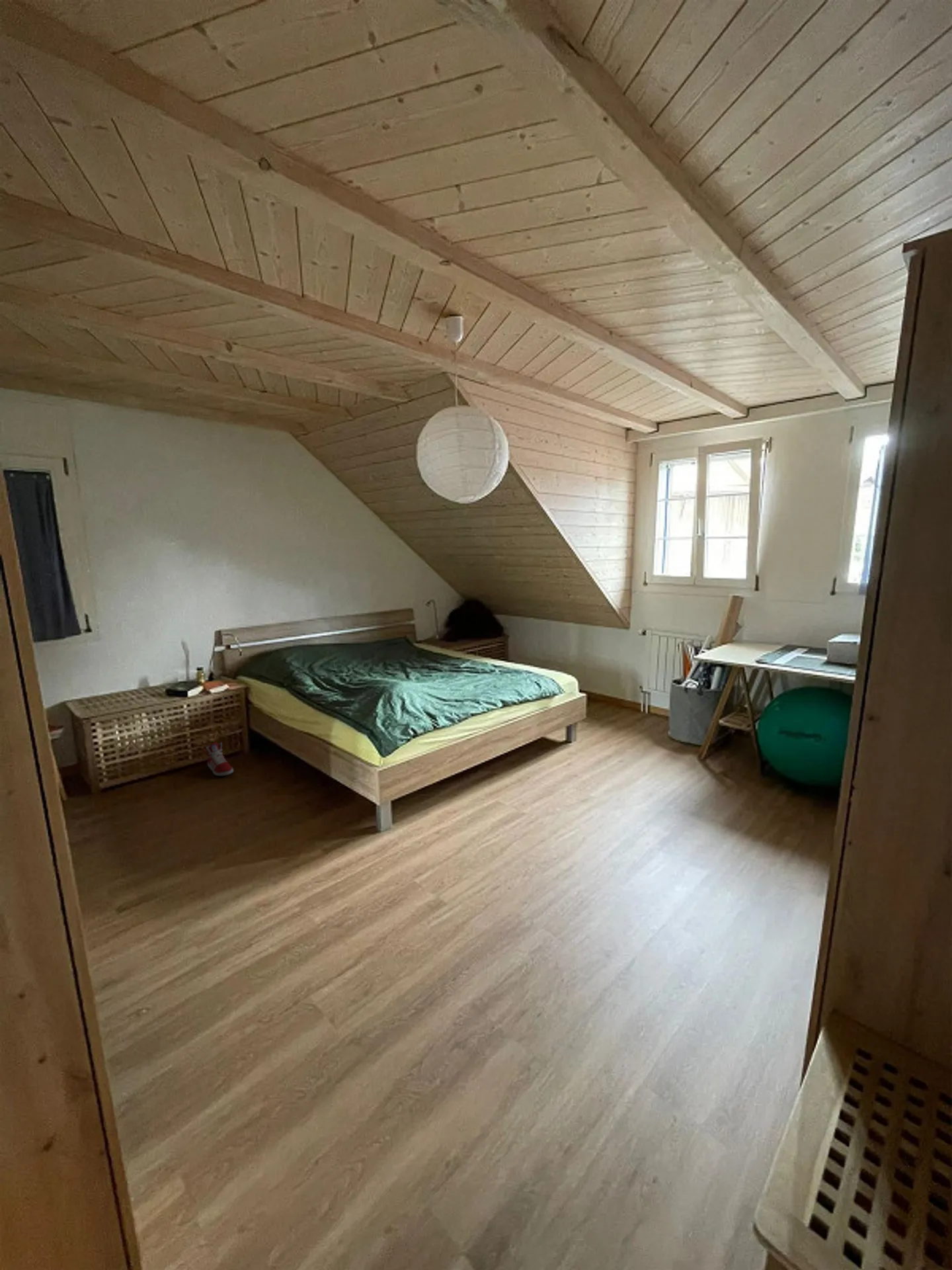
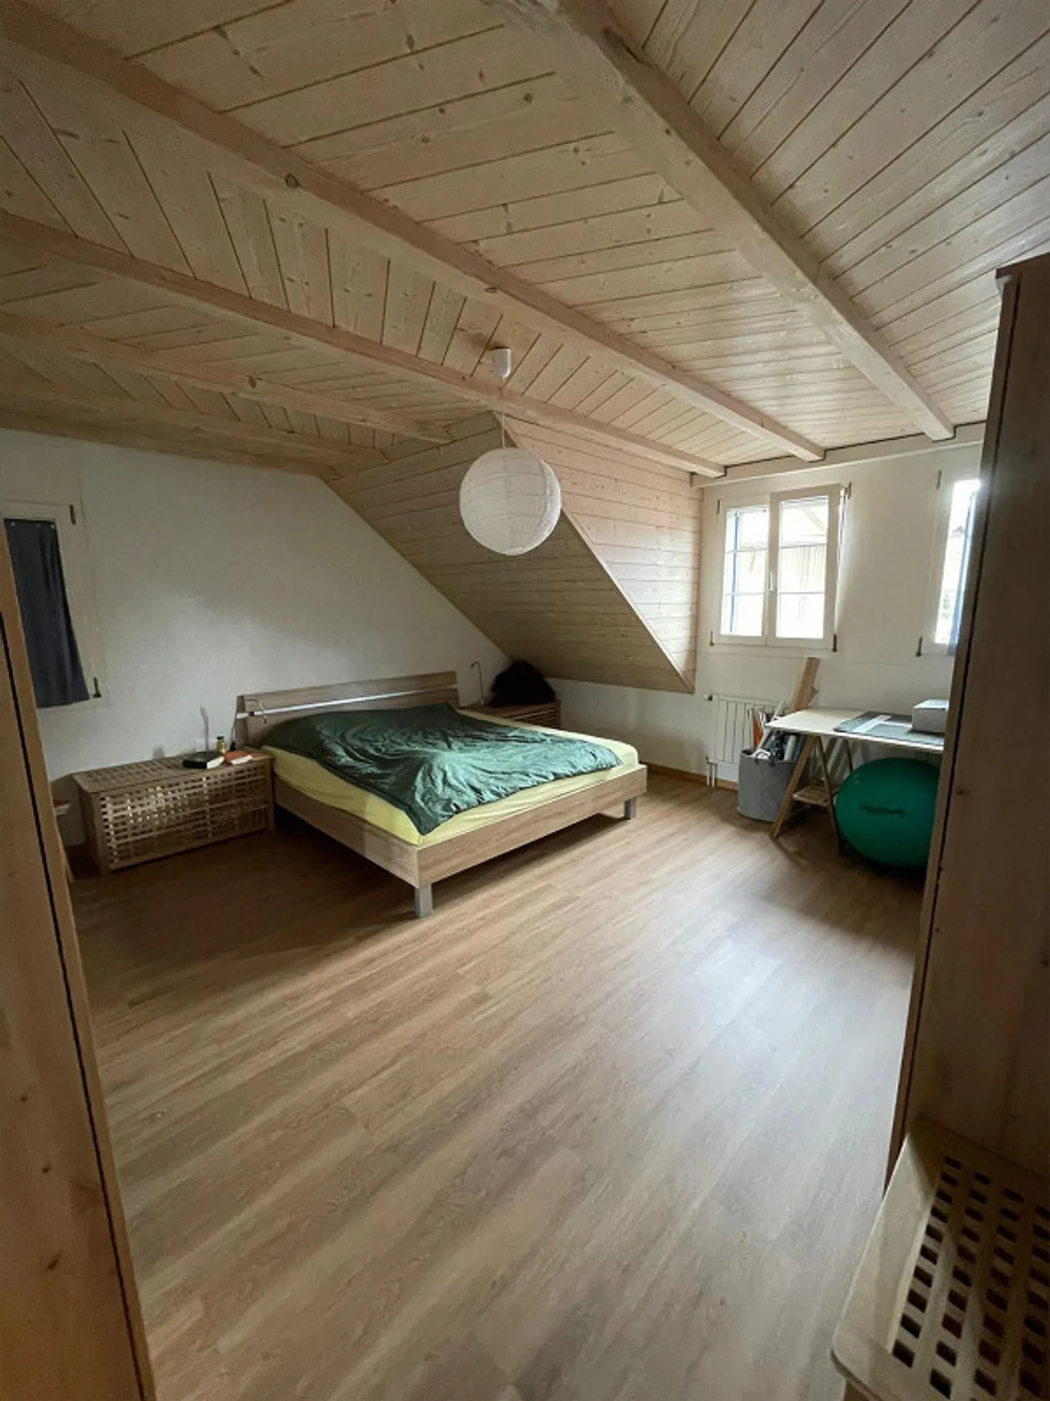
- sneaker (218, 758)
